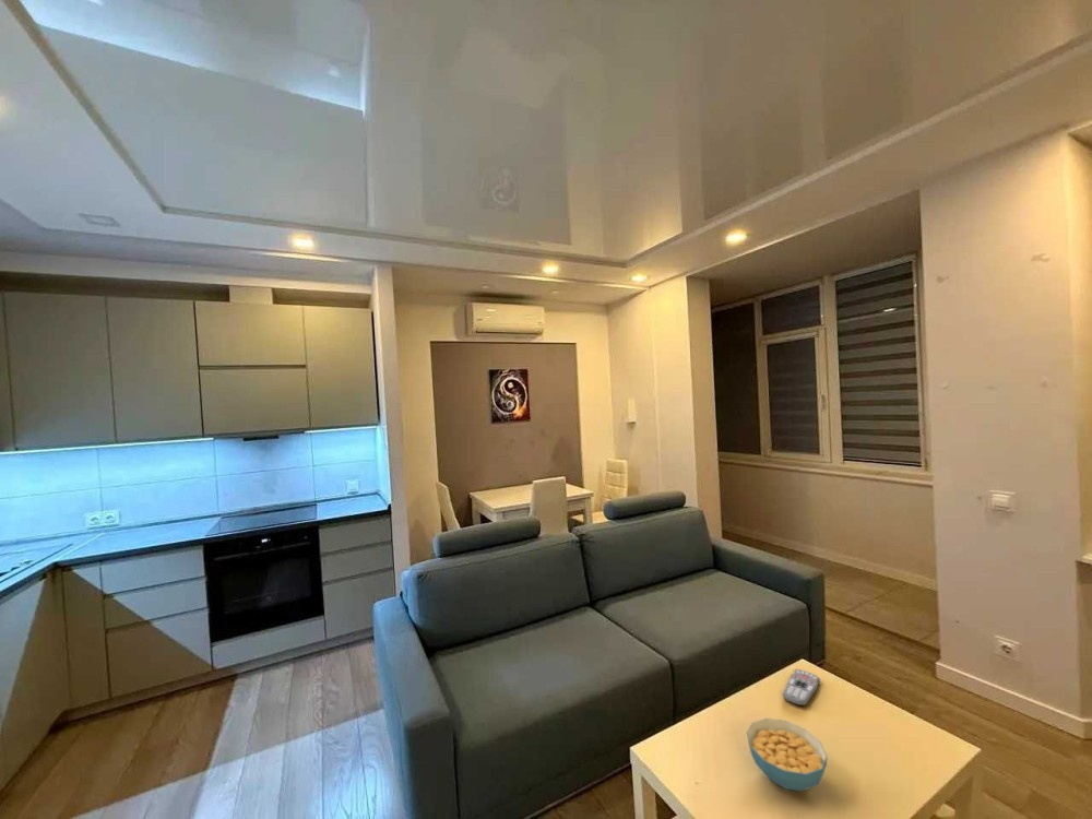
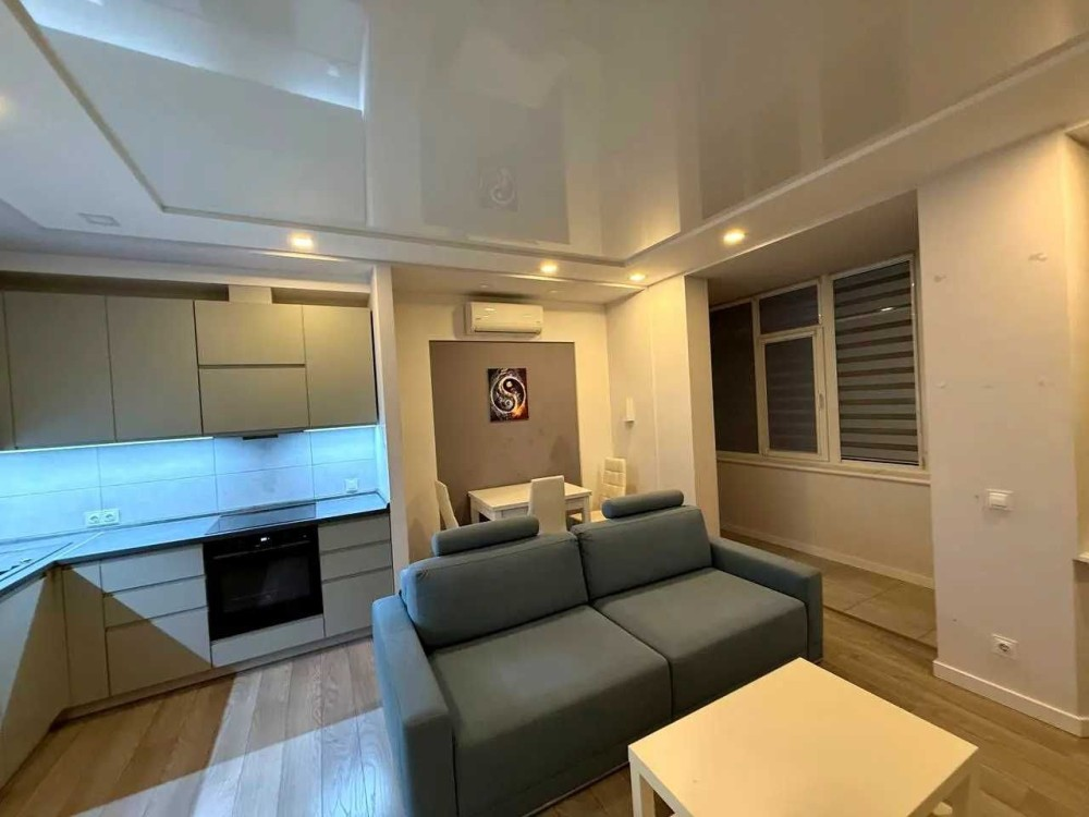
- remote control (800, 687)
- cereal bowl (785, 760)
